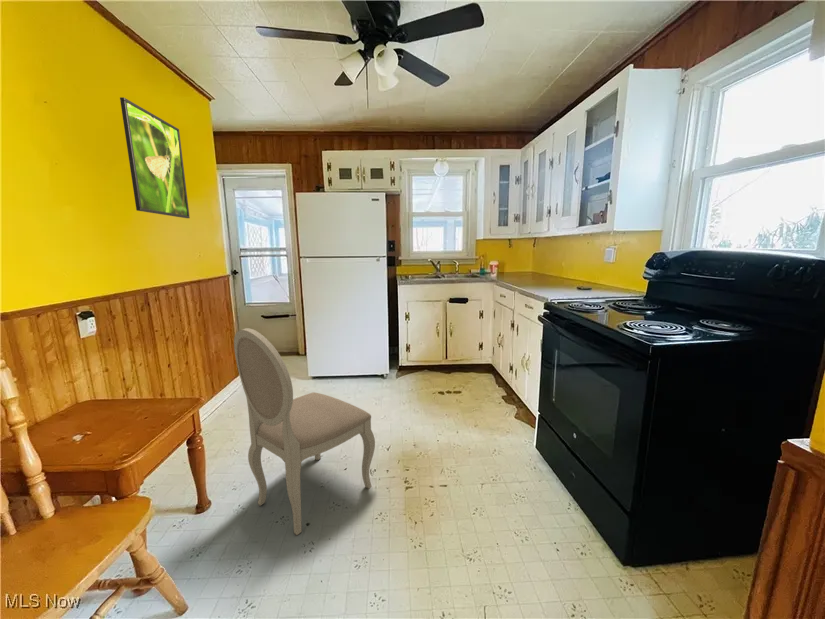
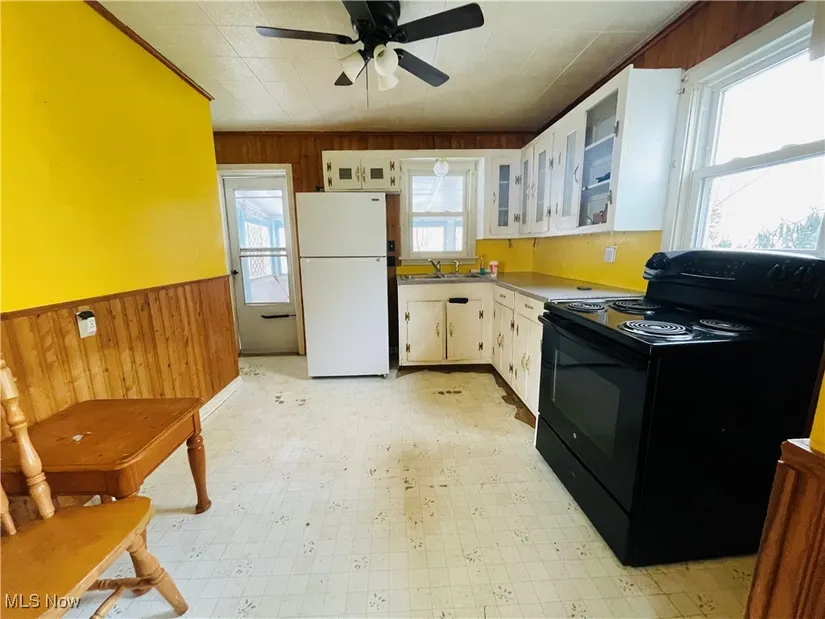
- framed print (159, 166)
- dining chair (311, 408)
